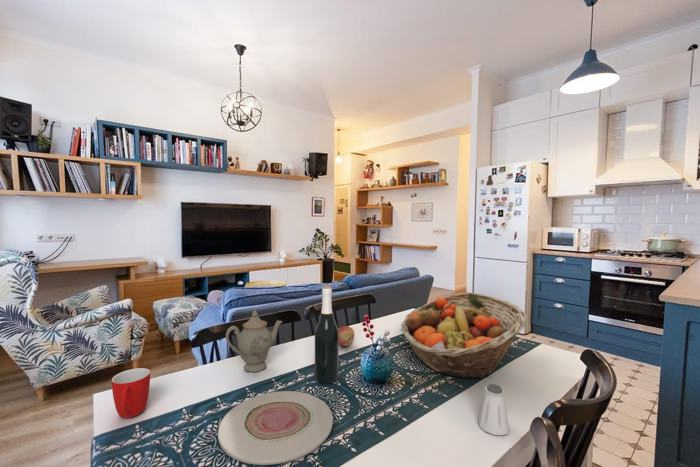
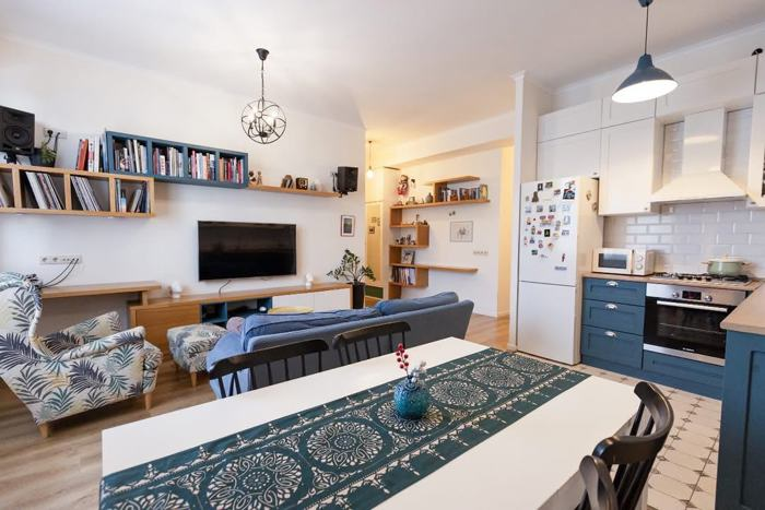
- fruit basket (458, 329)
- saltshaker (494, 406)
- chinaware (255, 338)
- mug (130, 397)
- plate (277, 421)
- wine bottle (326, 332)
- fruit (344, 336)
